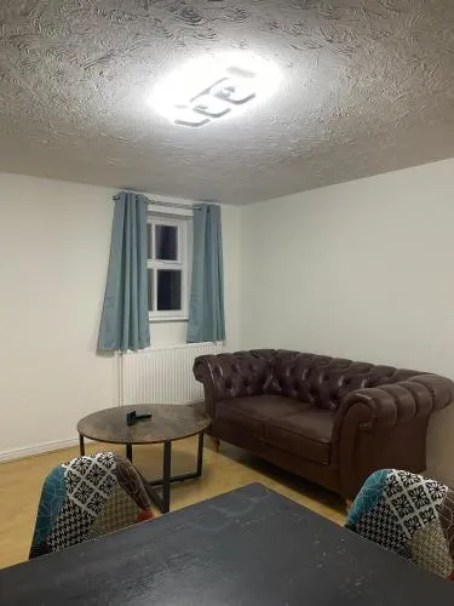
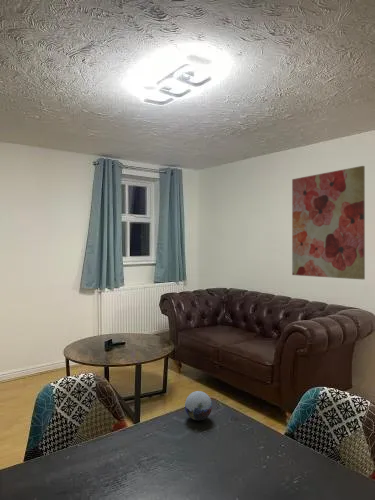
+ wall art (325, 225)
+ decorative orb (198, 405)
